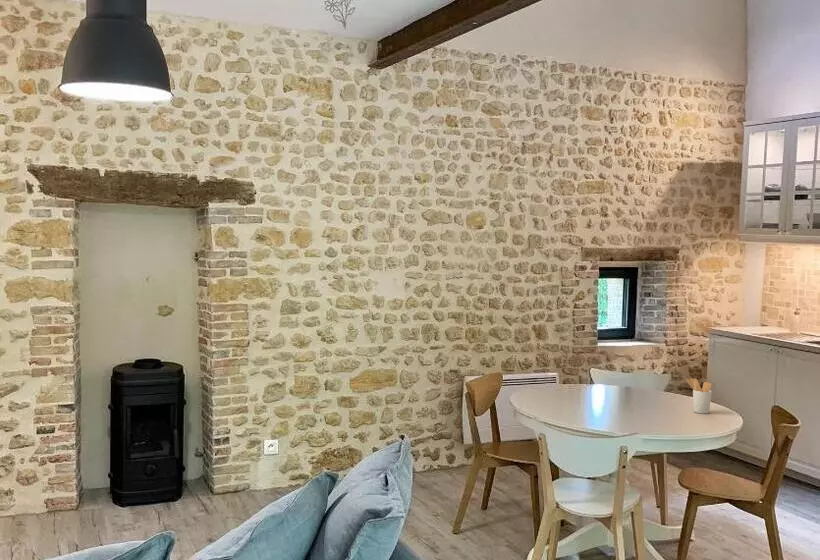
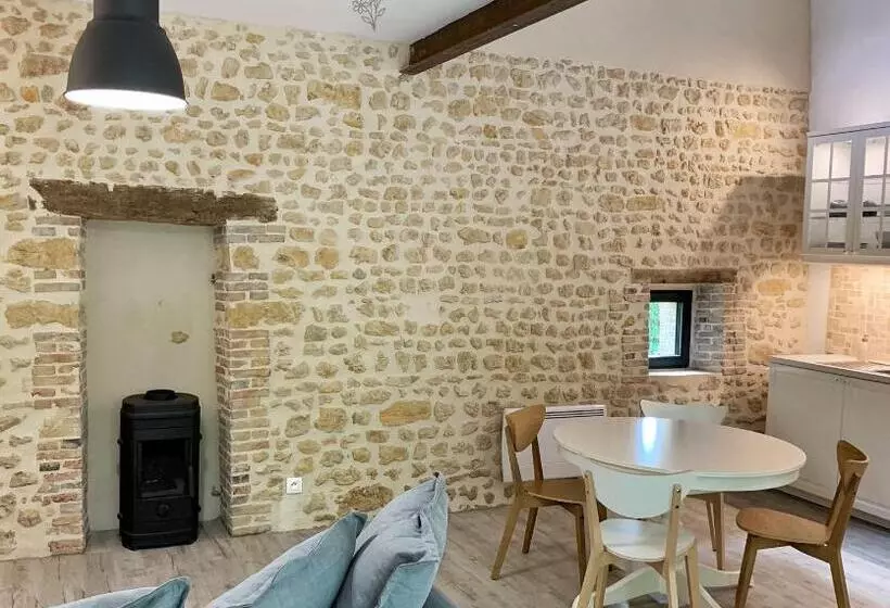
- utensil holder (698, 394)
